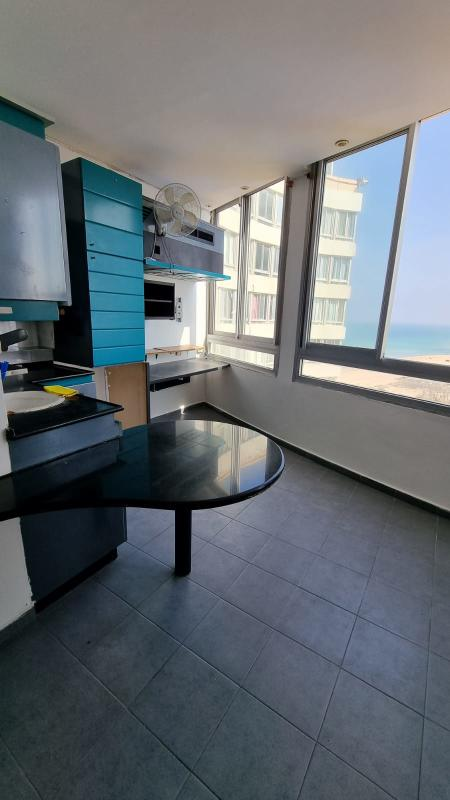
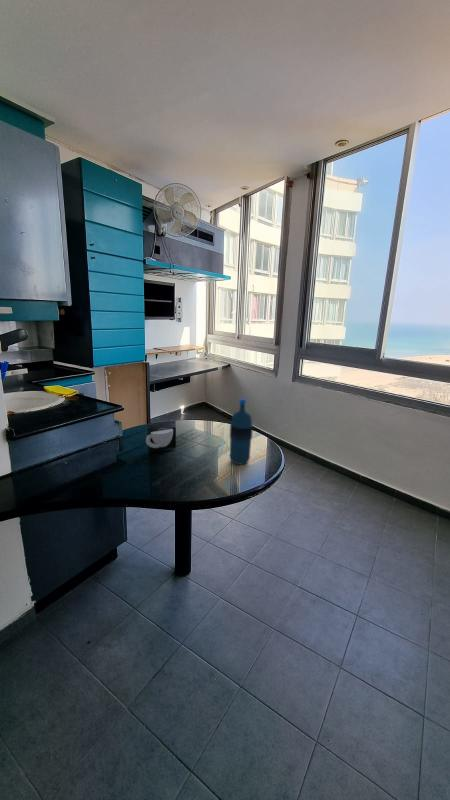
+ water bottle (241, 431)
+ coffee cup (161, 440)
